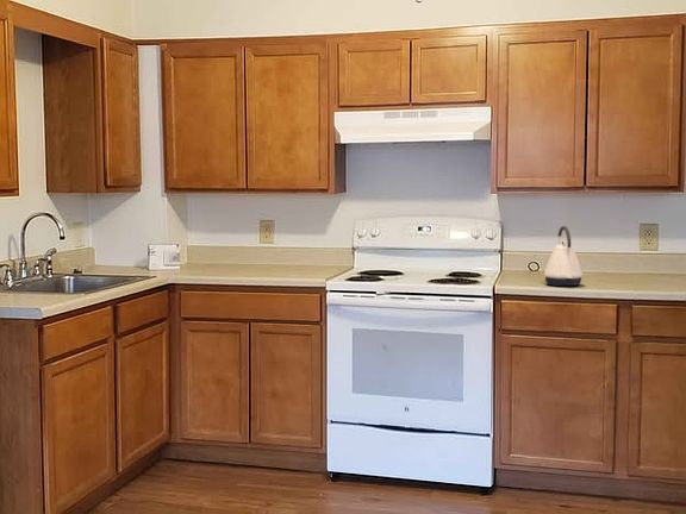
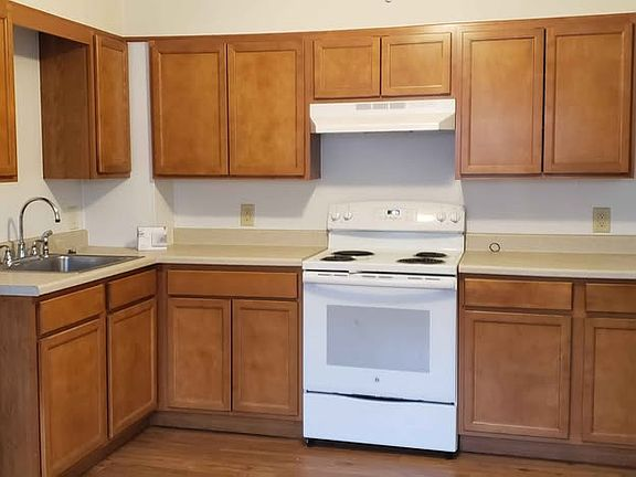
- kettle (562, 255)
